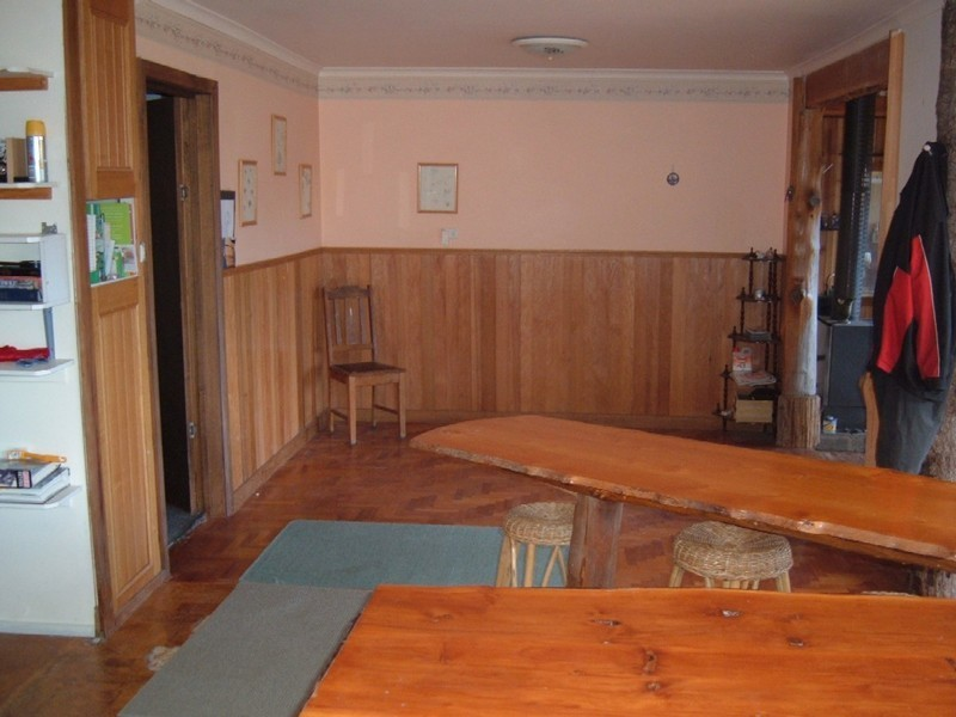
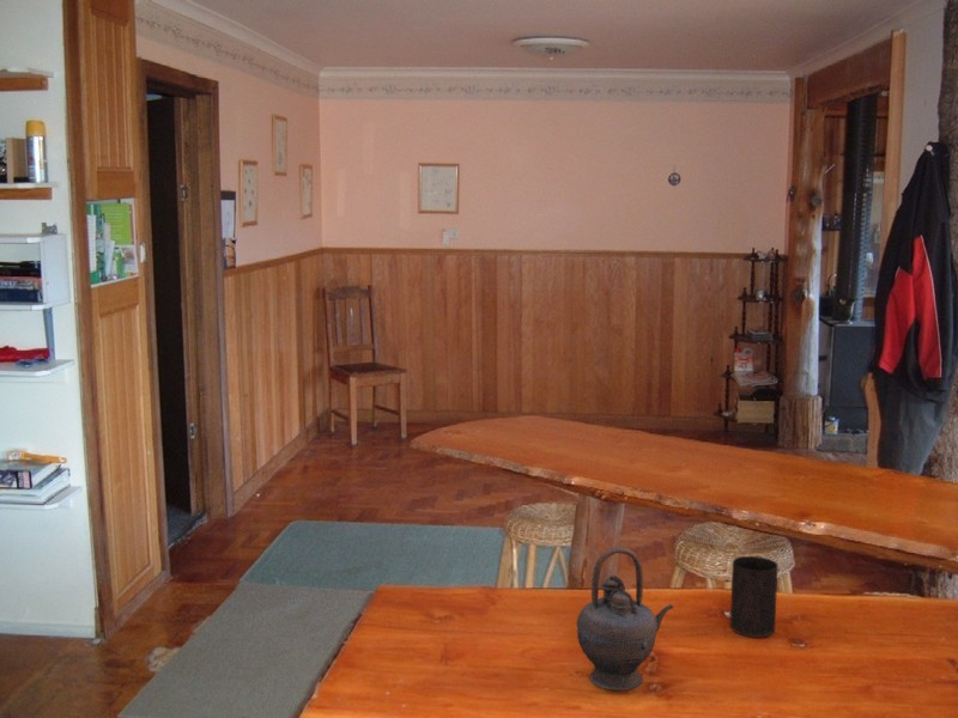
+ cup (753, 596)
+ teapot (625, 615)
